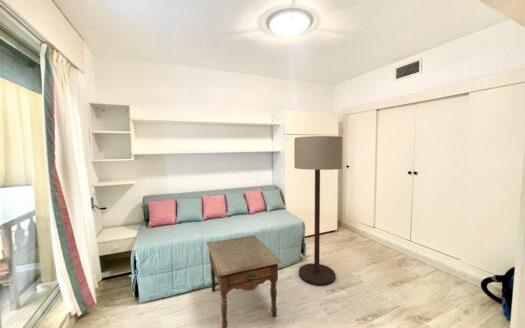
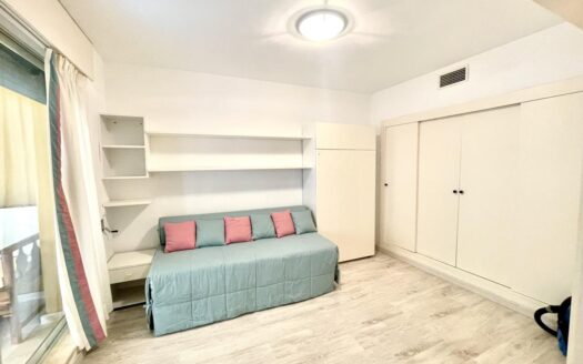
- floor lamp (317, 207)
- side table (240, 276)
